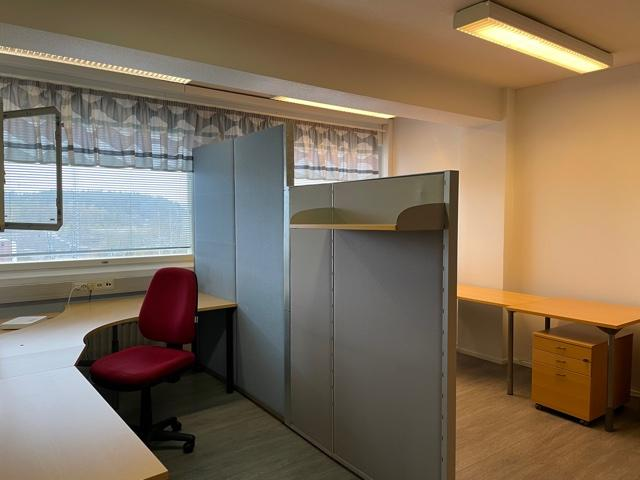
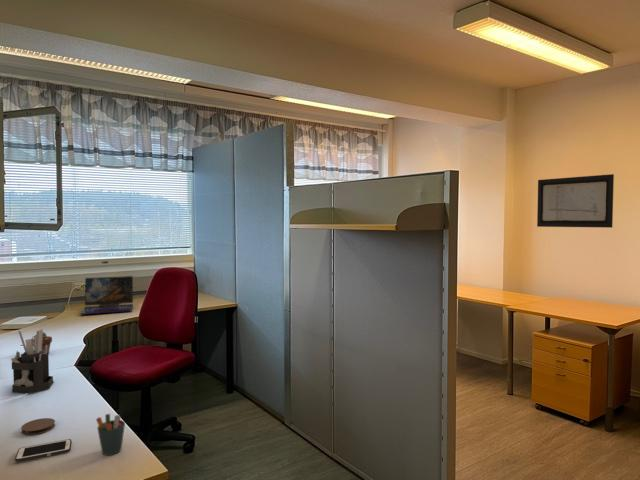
+ desk organizer (32, 358)
+ cell phone (44, 450)
+ laptop (108, 294)
+ potted succulent (42, 342)
+ wall art (572, 202)
+ pen holder (111, 431)
+ coaster (38, 426)
